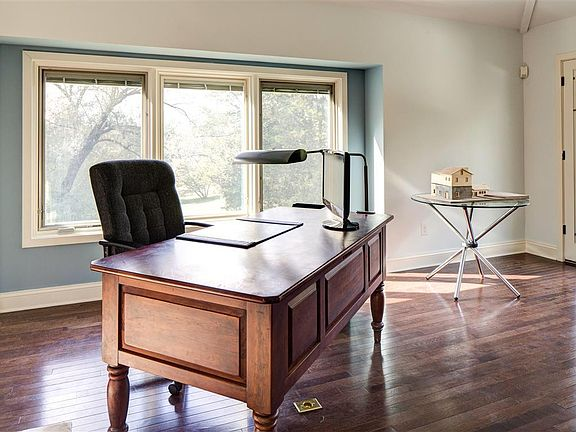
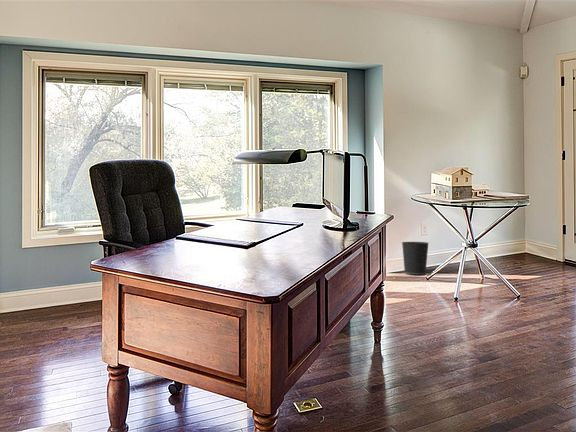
+ wastebasket (415, 257)
